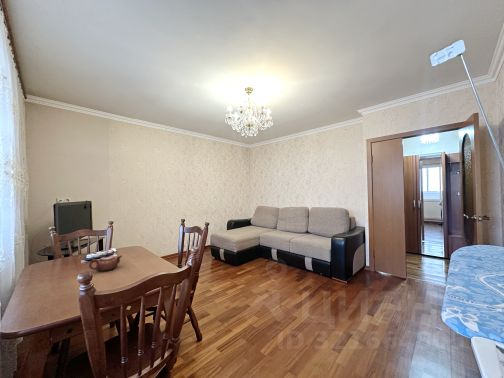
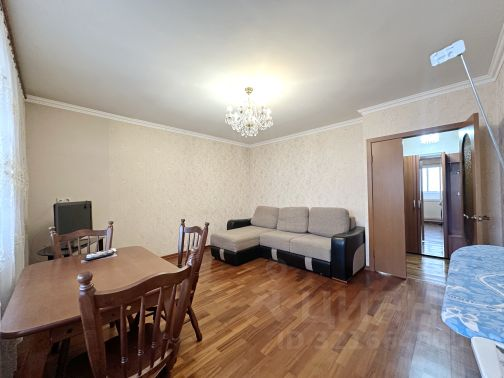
- teapot (106, 261)
